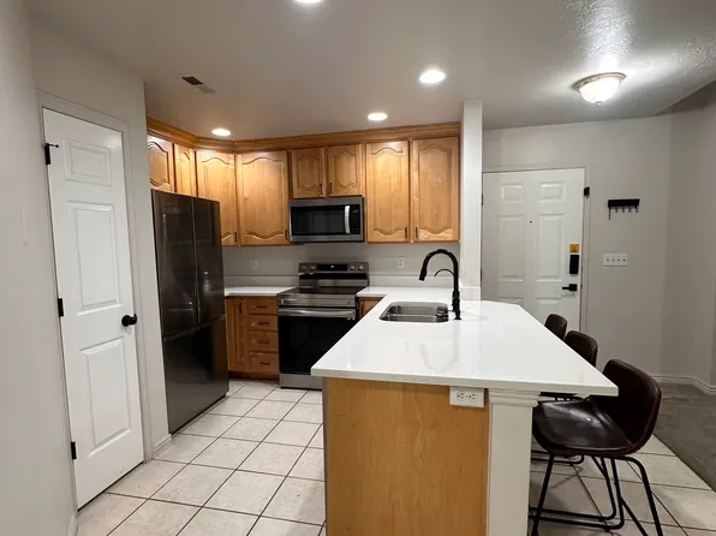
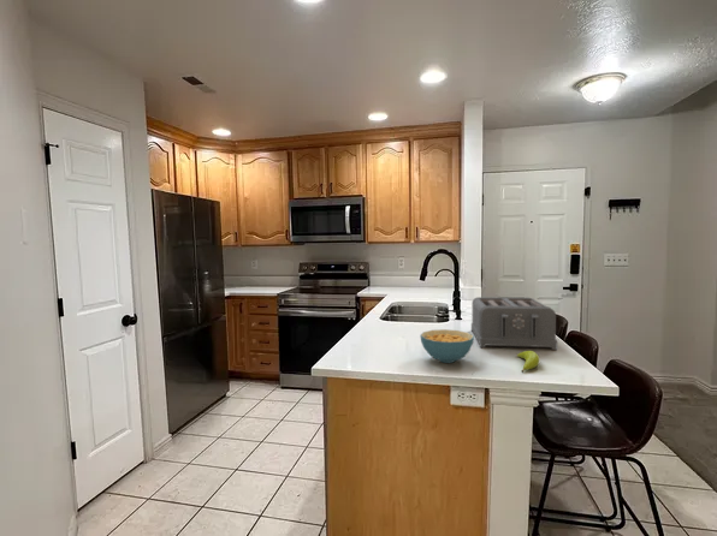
+ cereal bowl (446, 347)
+ toaster (510, 321)
+ banana (526, 357)
